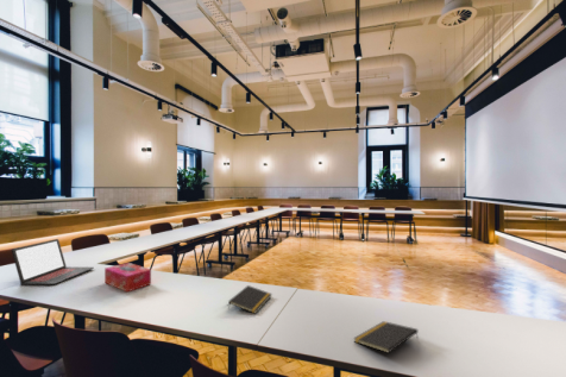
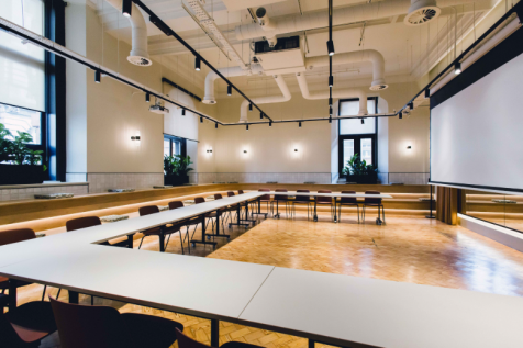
- notepad (385, 334)
- tissue box (127, 276)
- laptop (56, 259)
- notepad (251, 297)
